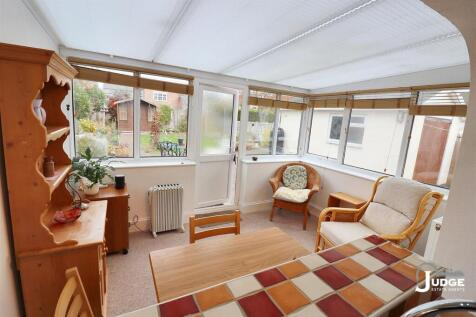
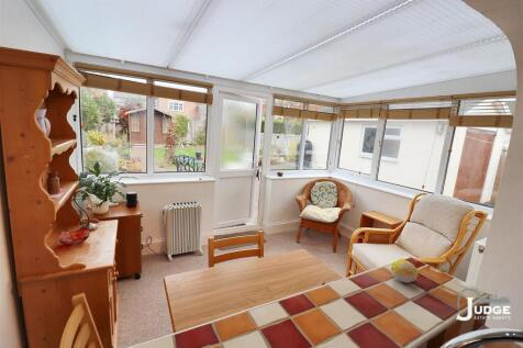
+ fruit (403, 270)
